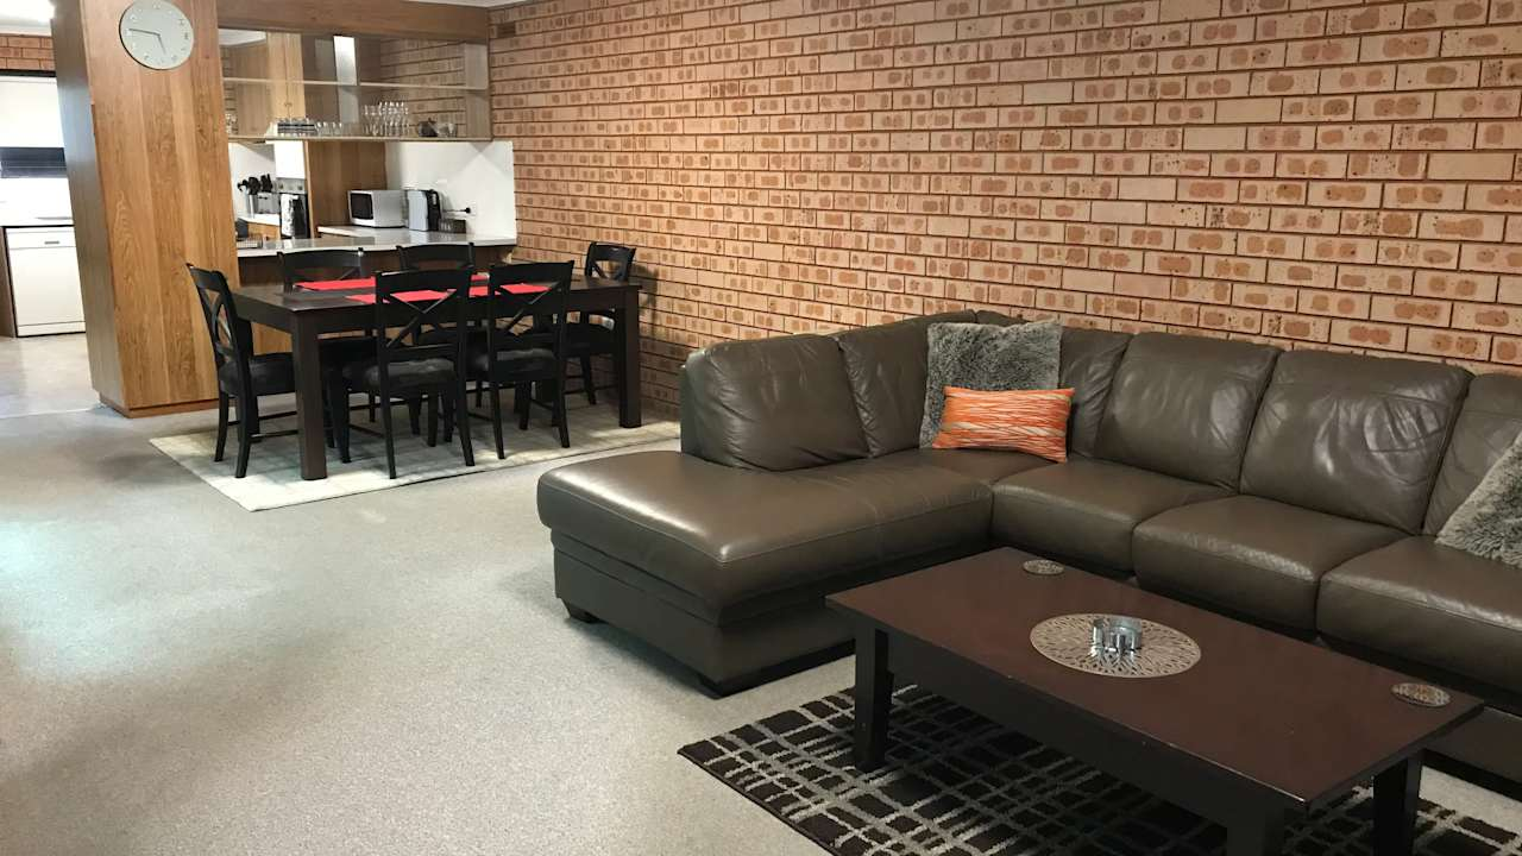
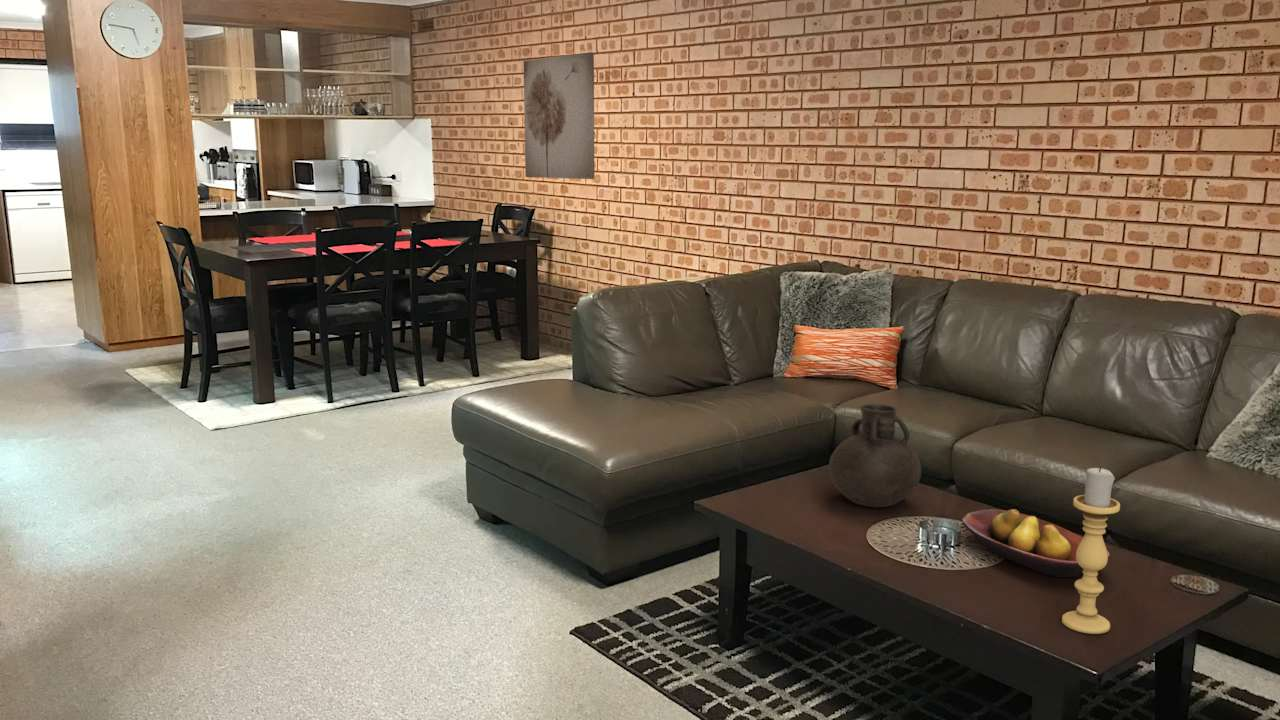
+ fruit bowl (1032, 537)
+ candle holder (1092, 546)
+ vase (874, 455)
+ wall art (557, 118)
